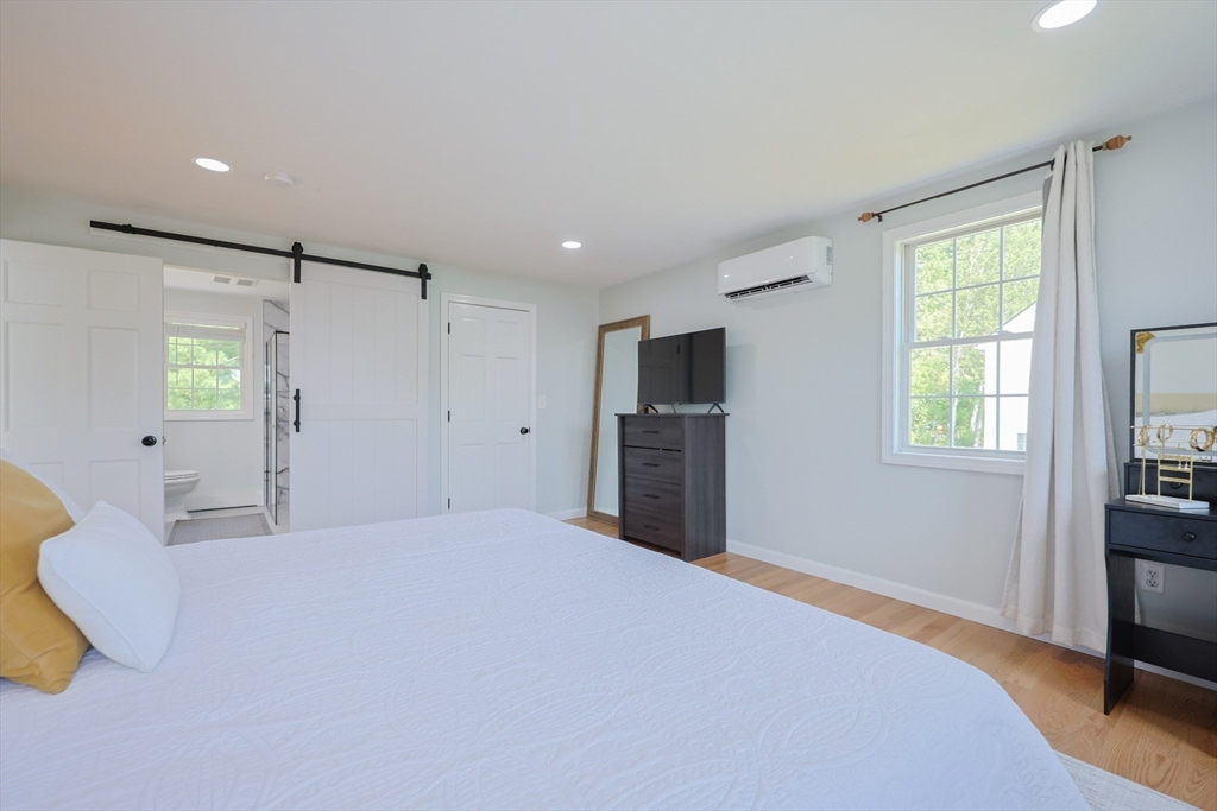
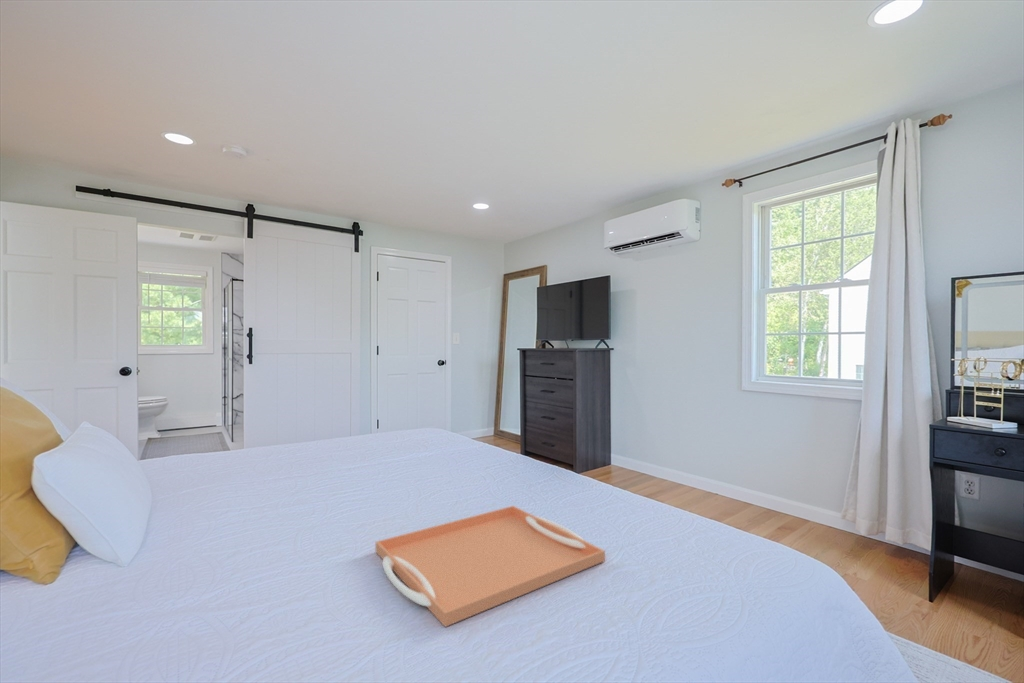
+ serving tray (487, 551)
